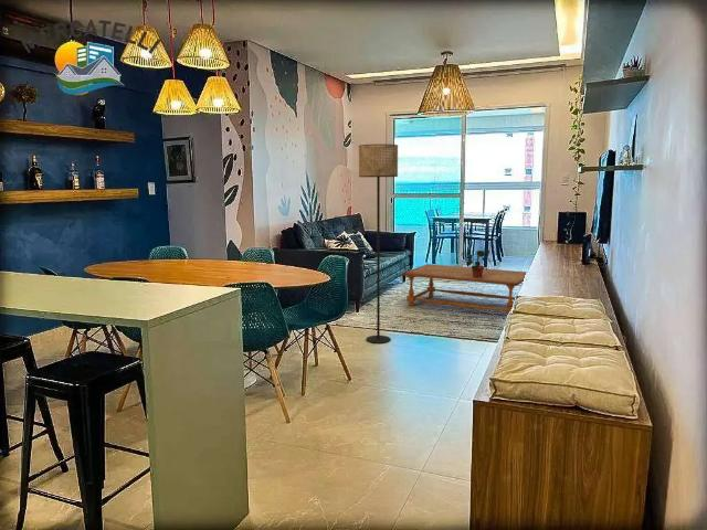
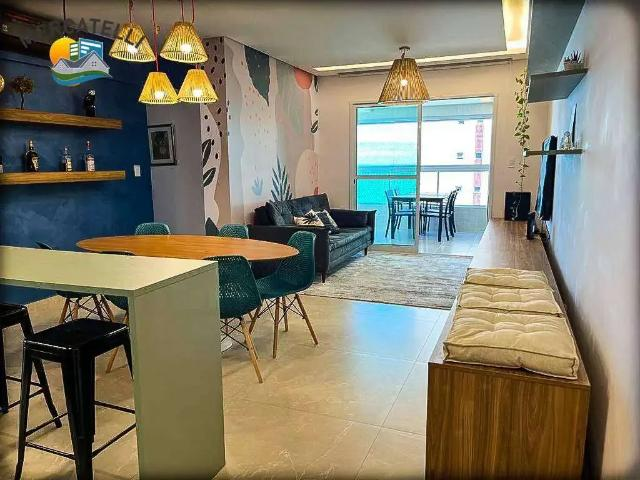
- coffee table (466, 292)
- floor lamp (378, 245)
- potted plant (477, 258)
